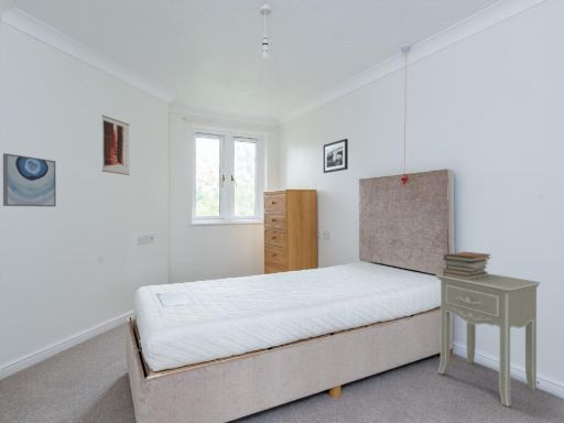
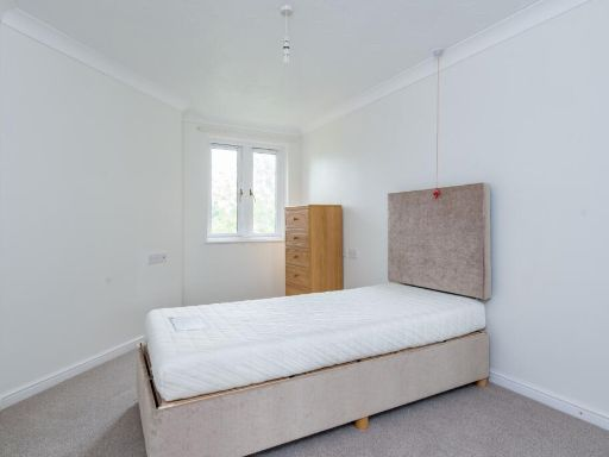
- wall art (116, 147)
- nightstand (487, 324)
- wall art (31, 182)
- book stack (466, 264)
- picture frame (335, 156)
